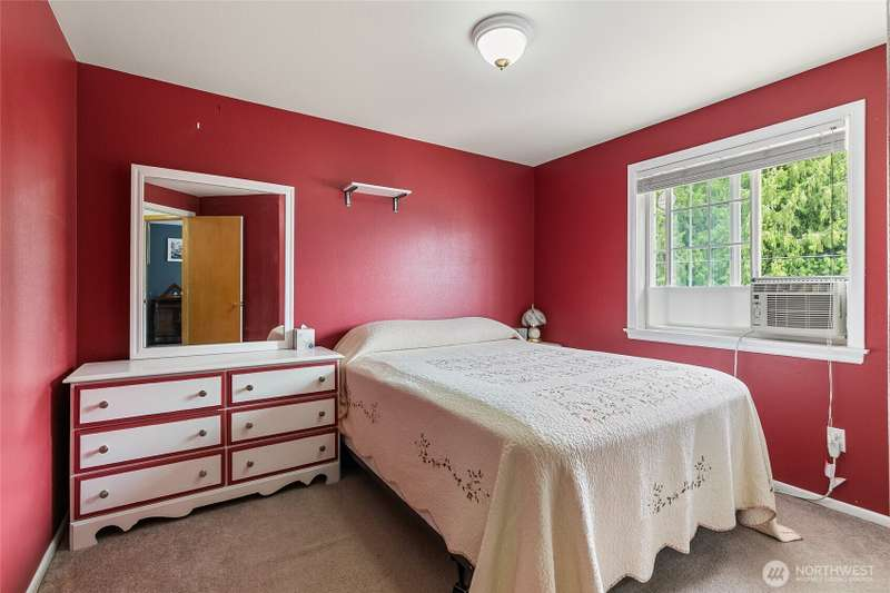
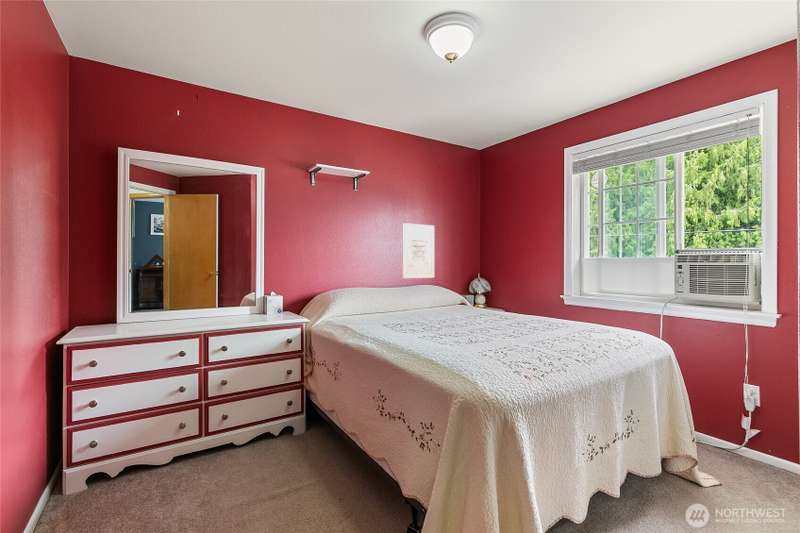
+ wall art (418, 251)
